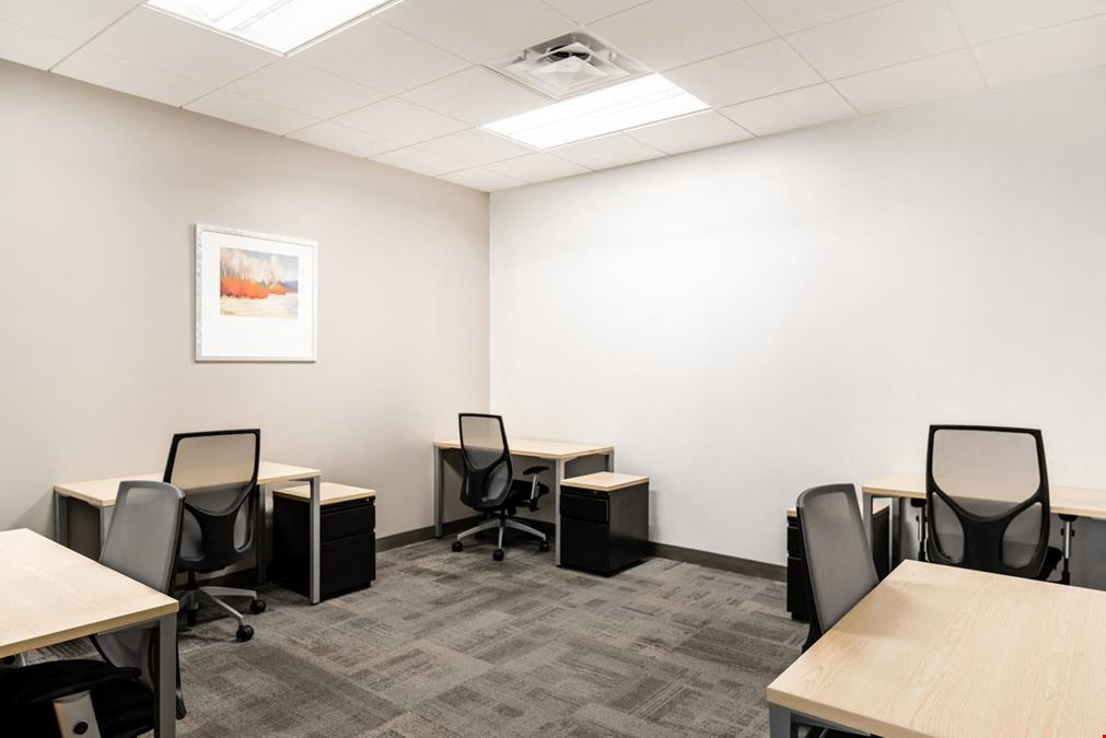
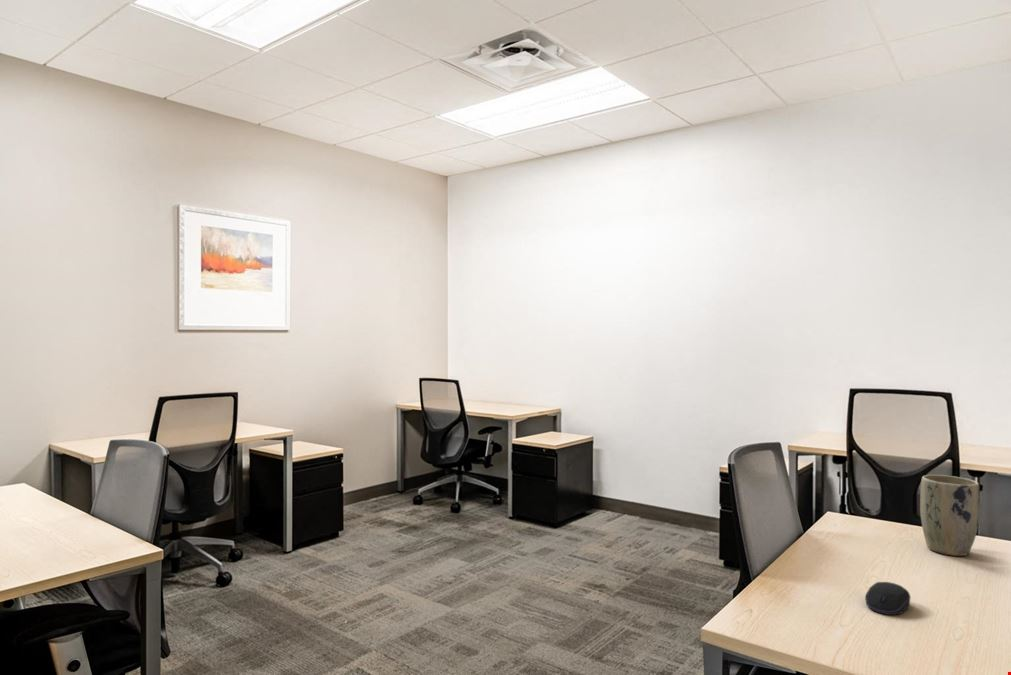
+ computer mouse (887, 595)
+ plant pot (949, 515)
